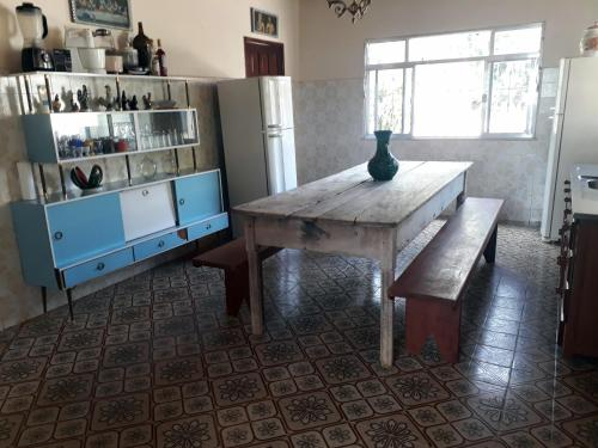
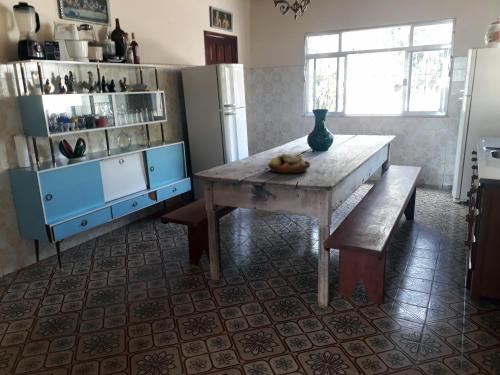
+ fruit bowl (289, 161)
